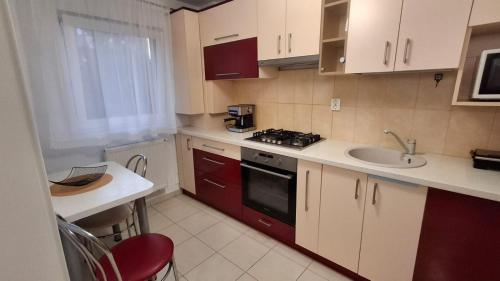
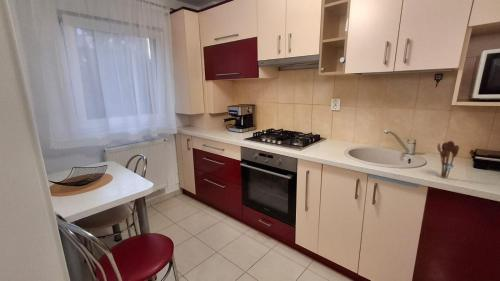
+ utensil holder (446, 159)
